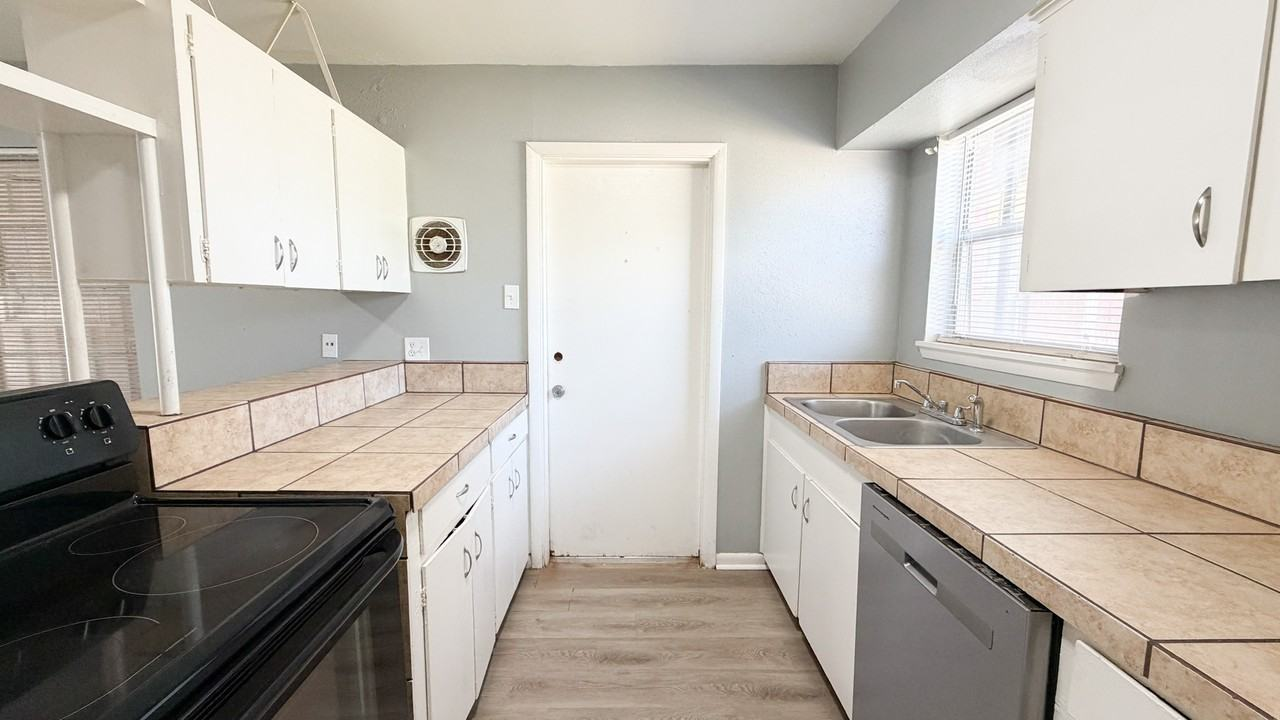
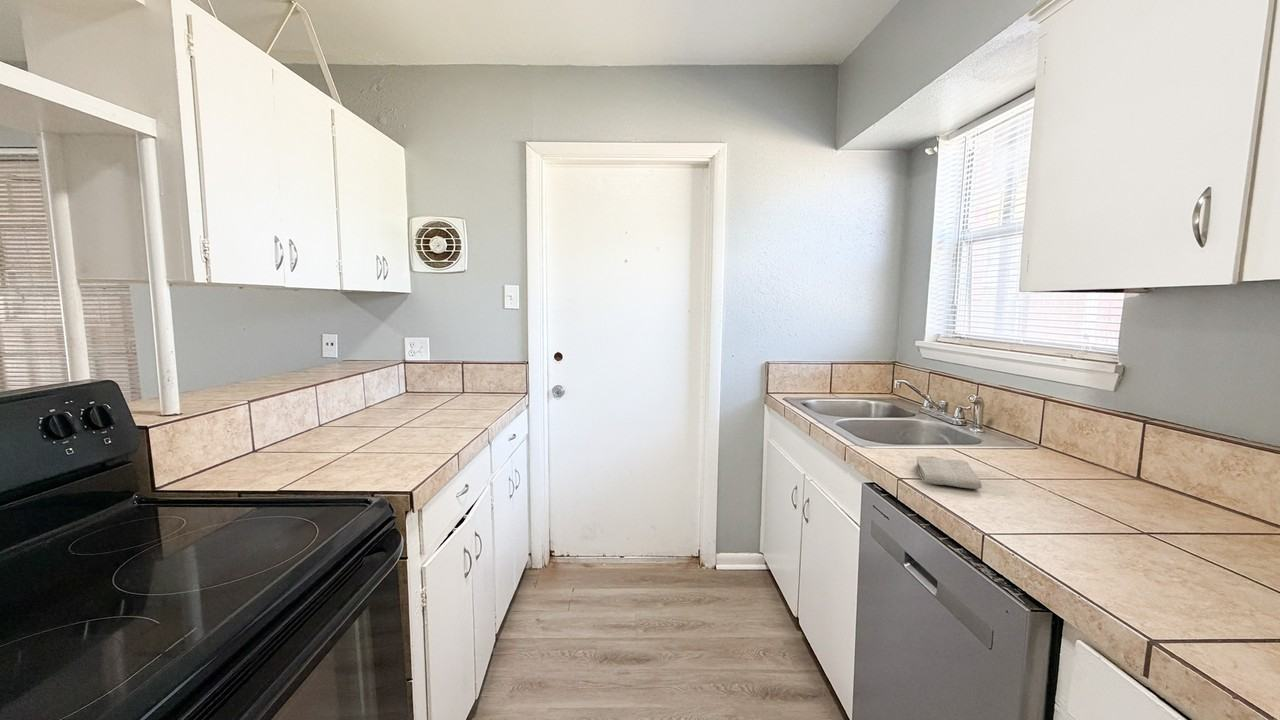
+ washcloth (945, 470)
